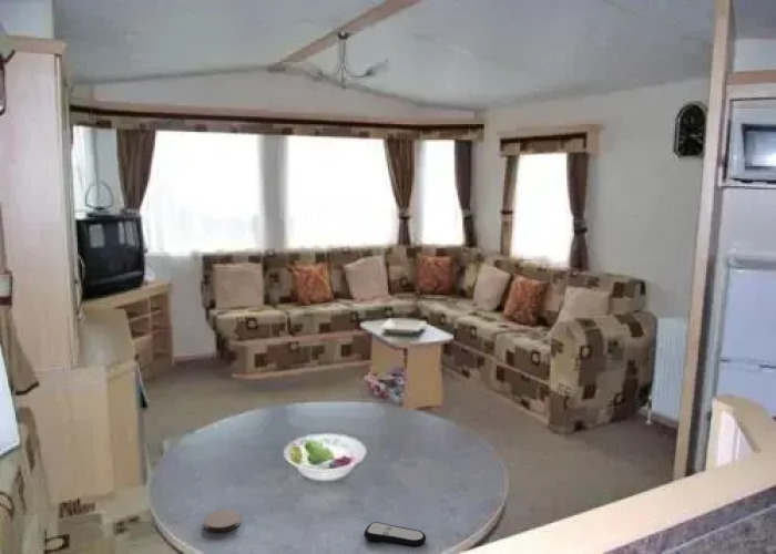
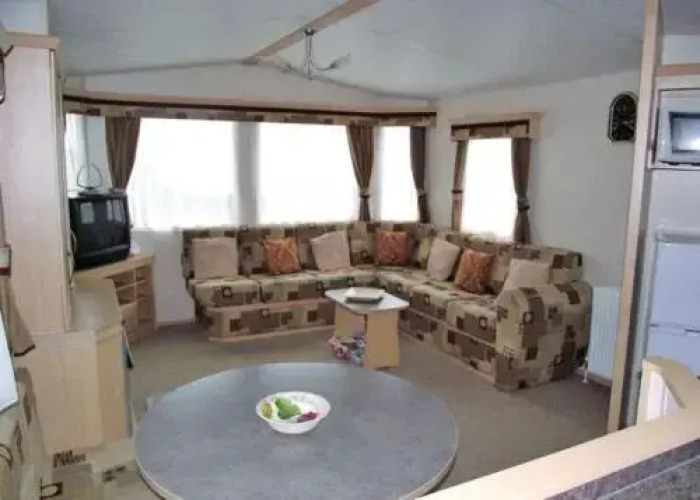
- remote control (395, 534)
- coaster (222, 520)
